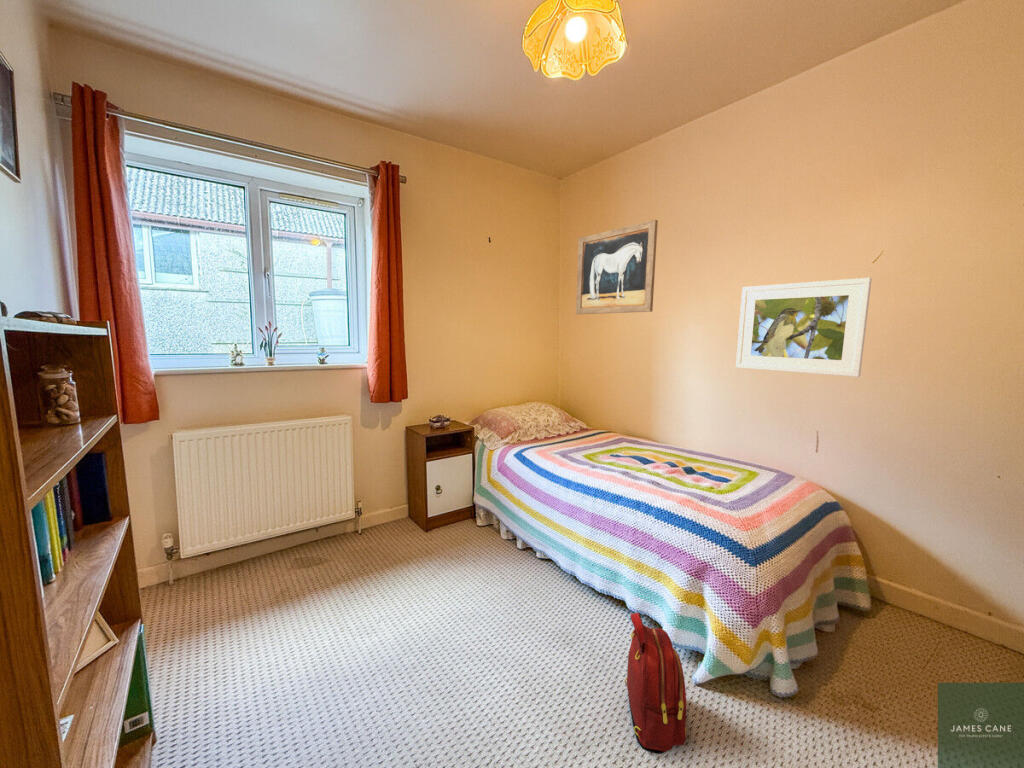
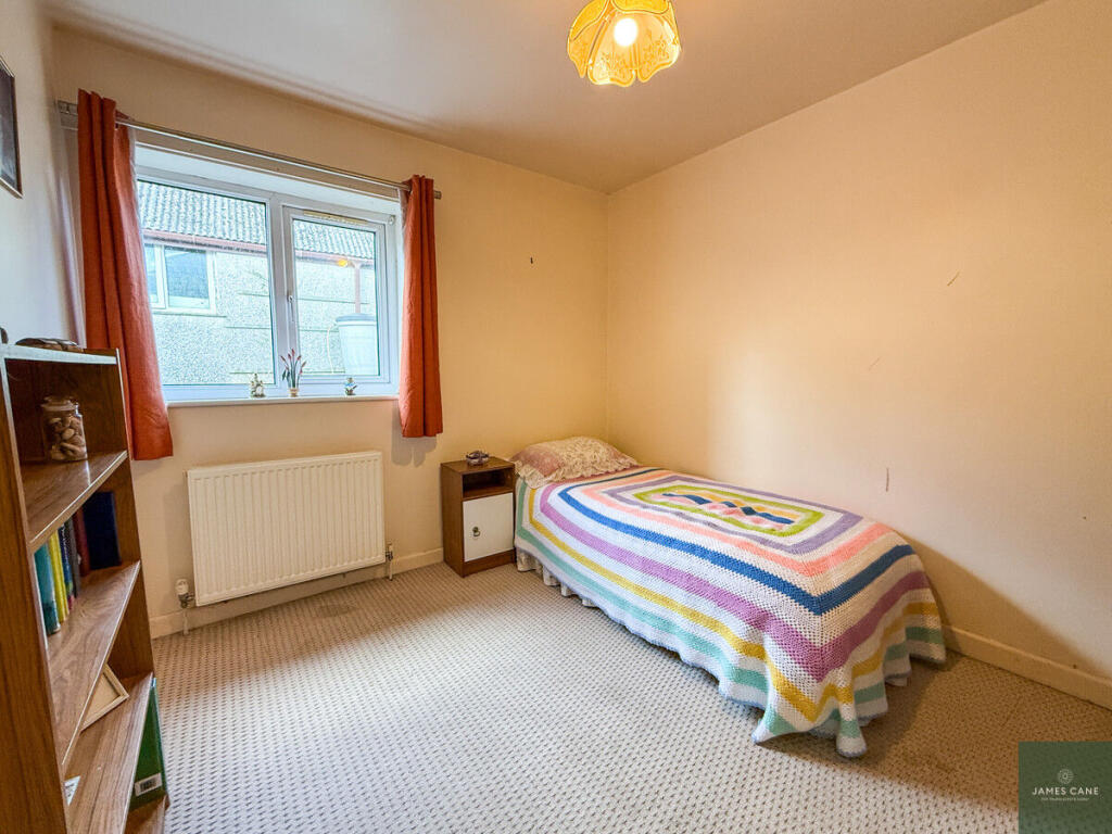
- backpack (655, 669)
- wall art (612, 271)
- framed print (795, 327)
